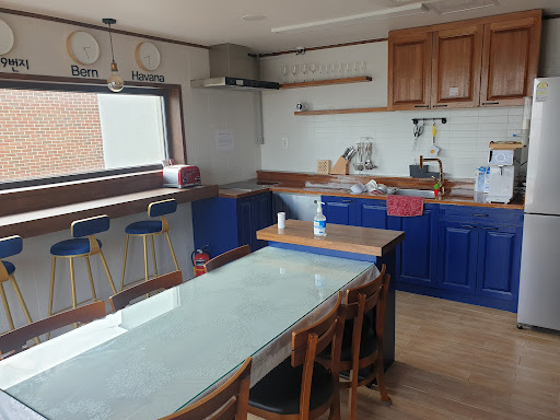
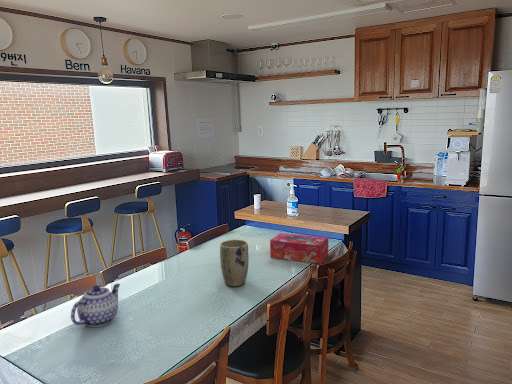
+ plant pot (234, 263)
+ teapot (97, 303)
+ tissue box (299, 247)
